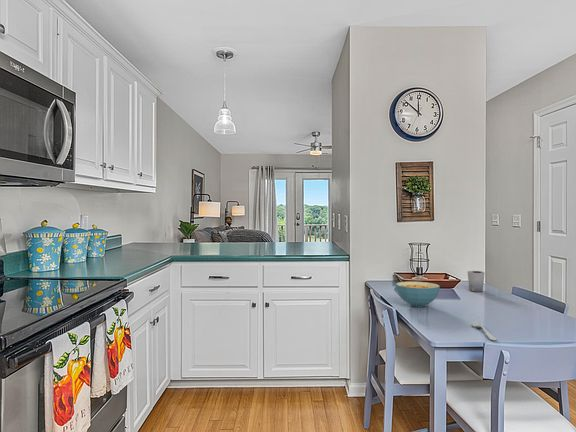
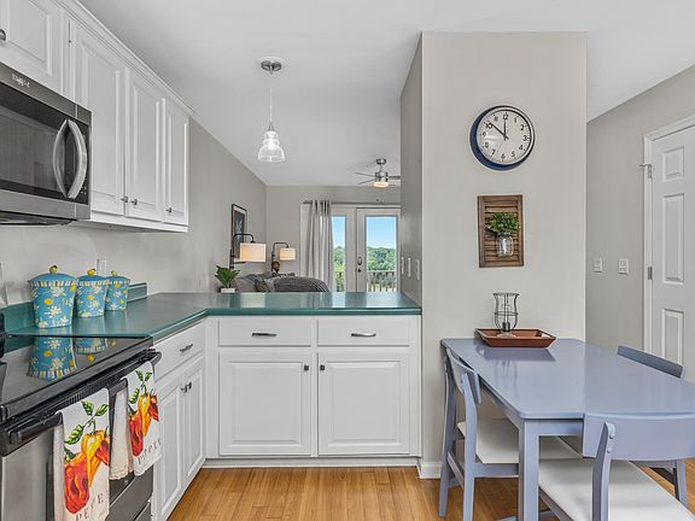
- cup (474, 280)
- cereal bowl (417, 295)
- spoon (484, 330)
